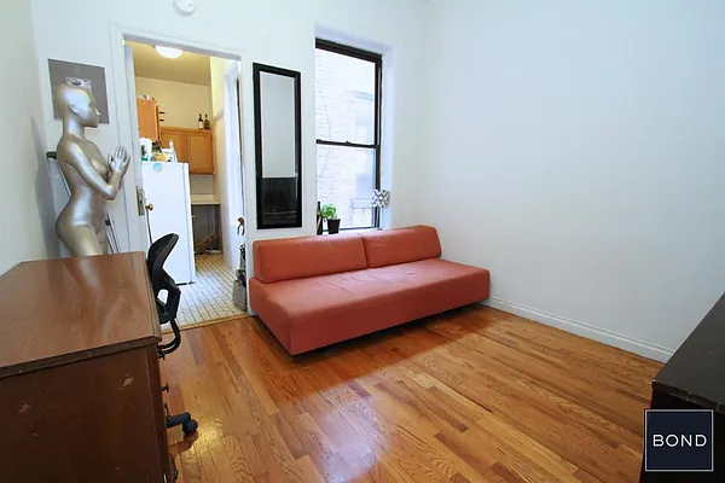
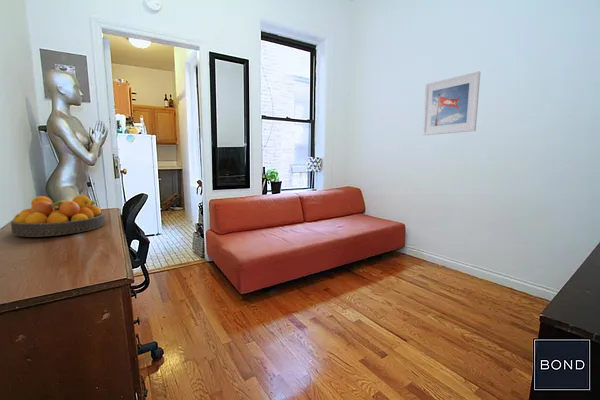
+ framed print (449, 106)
+ fruit bowl (60, 212)
